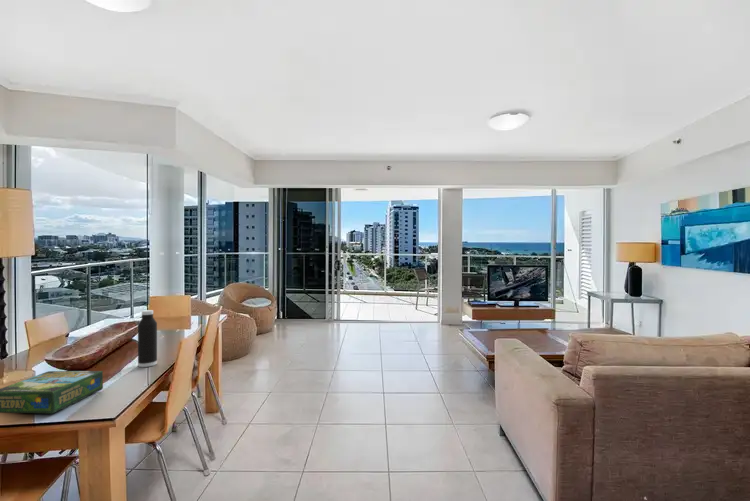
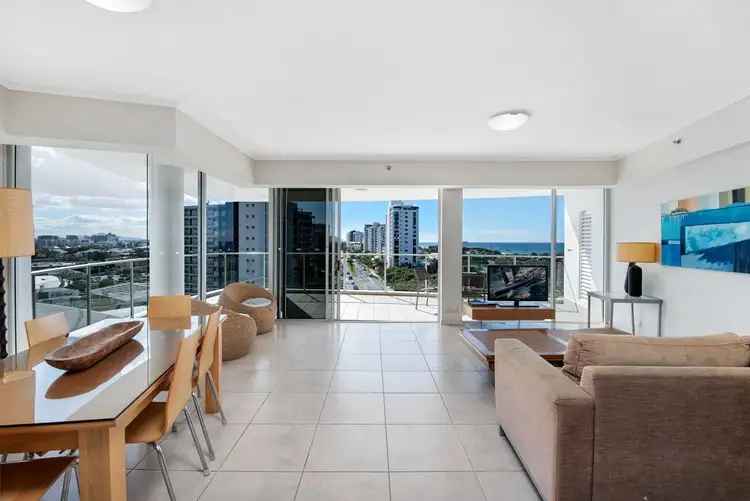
- water bottle (147, 337)
- board game (50, 390)
